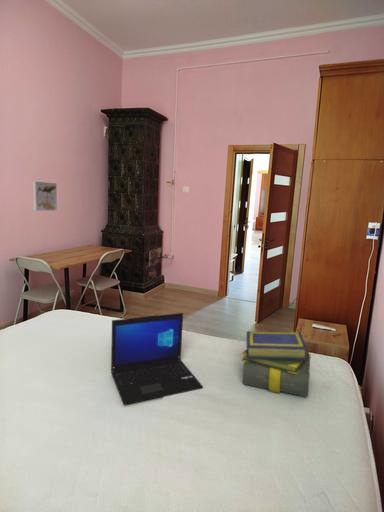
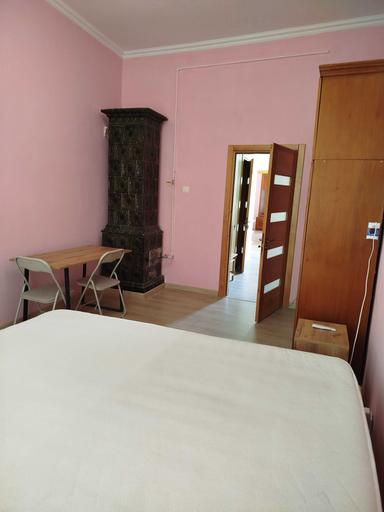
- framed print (45, 196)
- stack of books (275, 359)
- laptop (156, 353)
